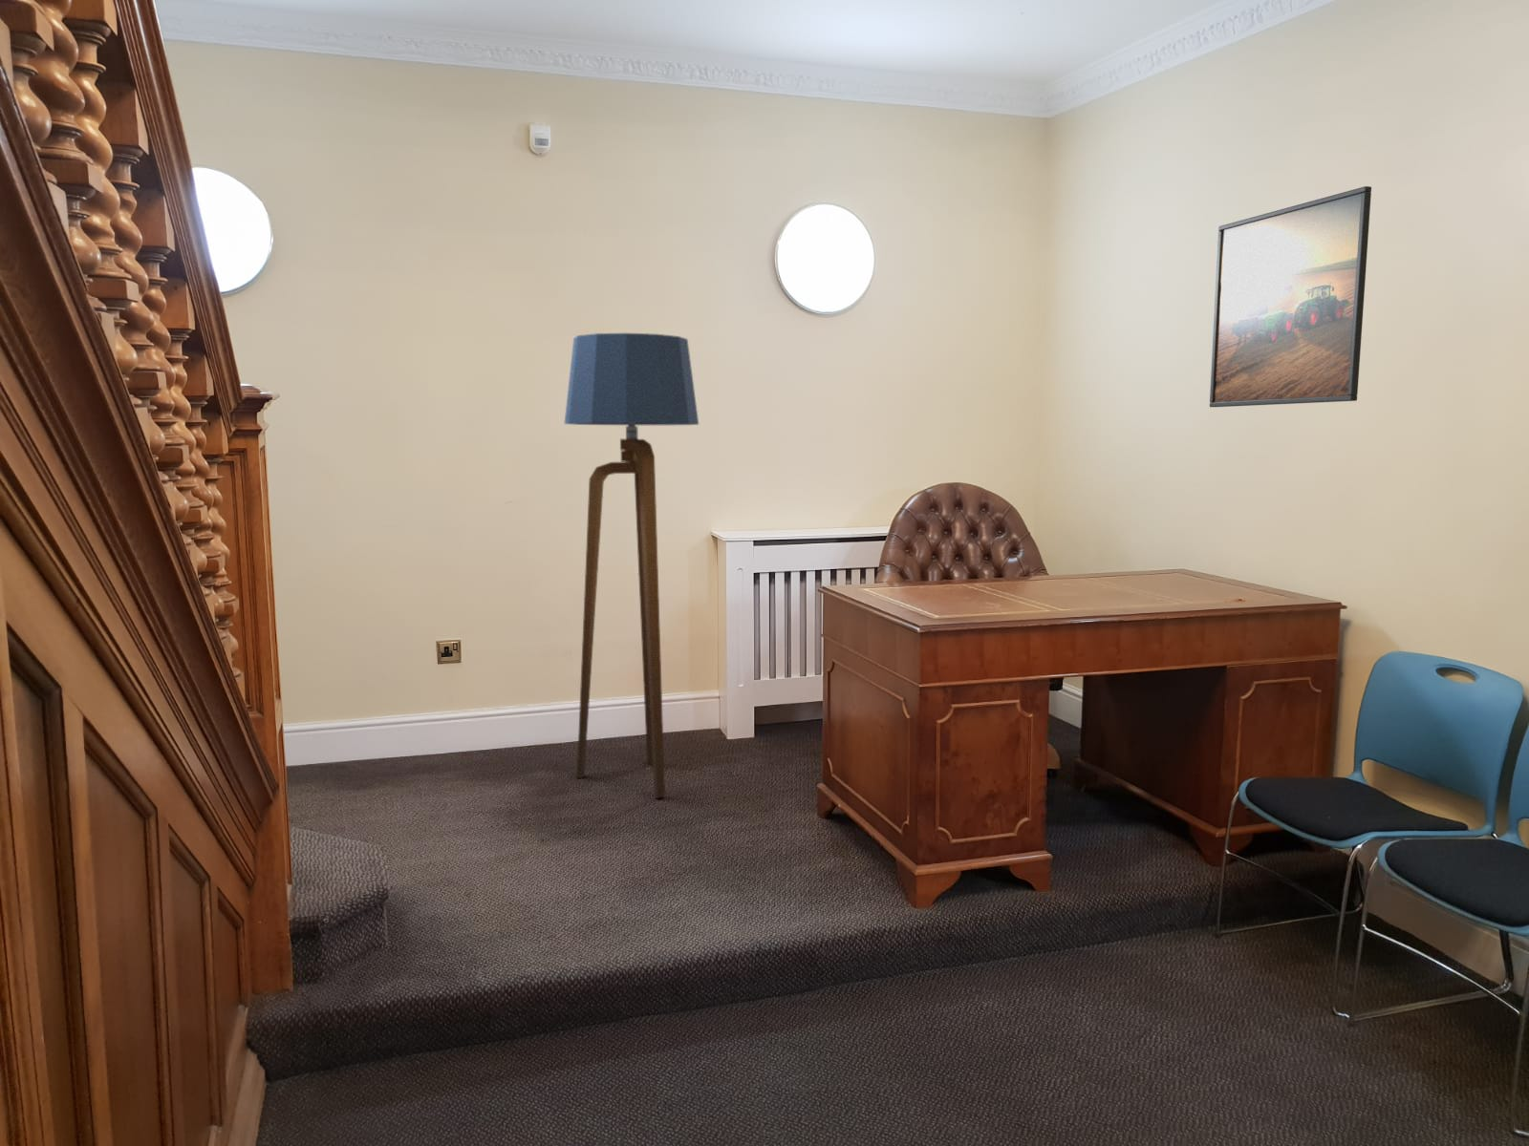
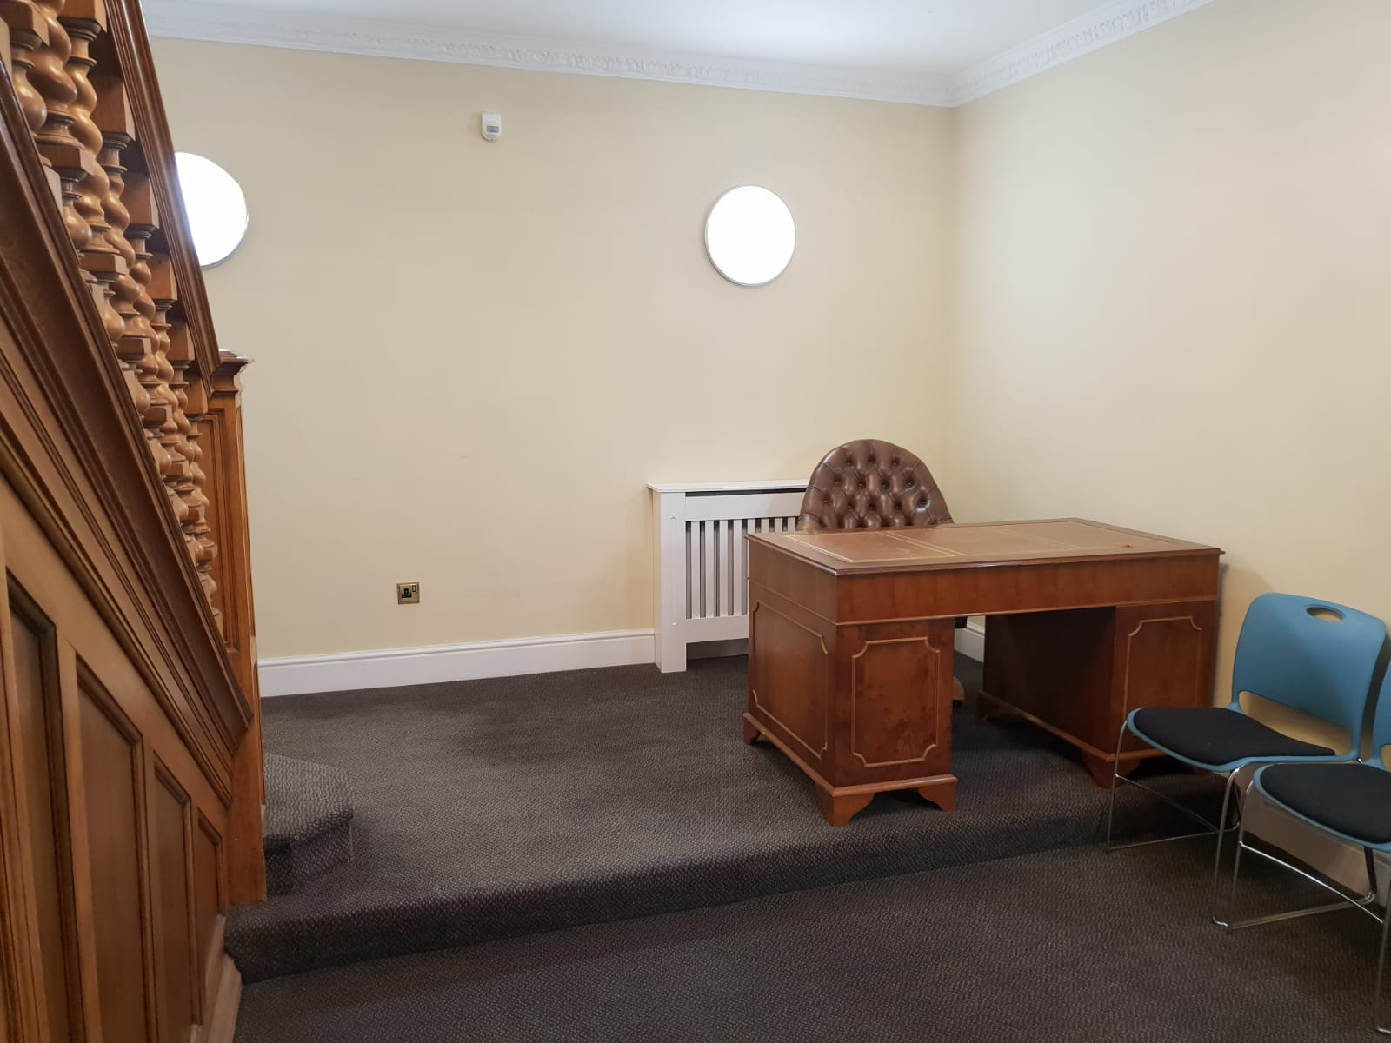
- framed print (1282, 307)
- floor lamp (638, 566)
